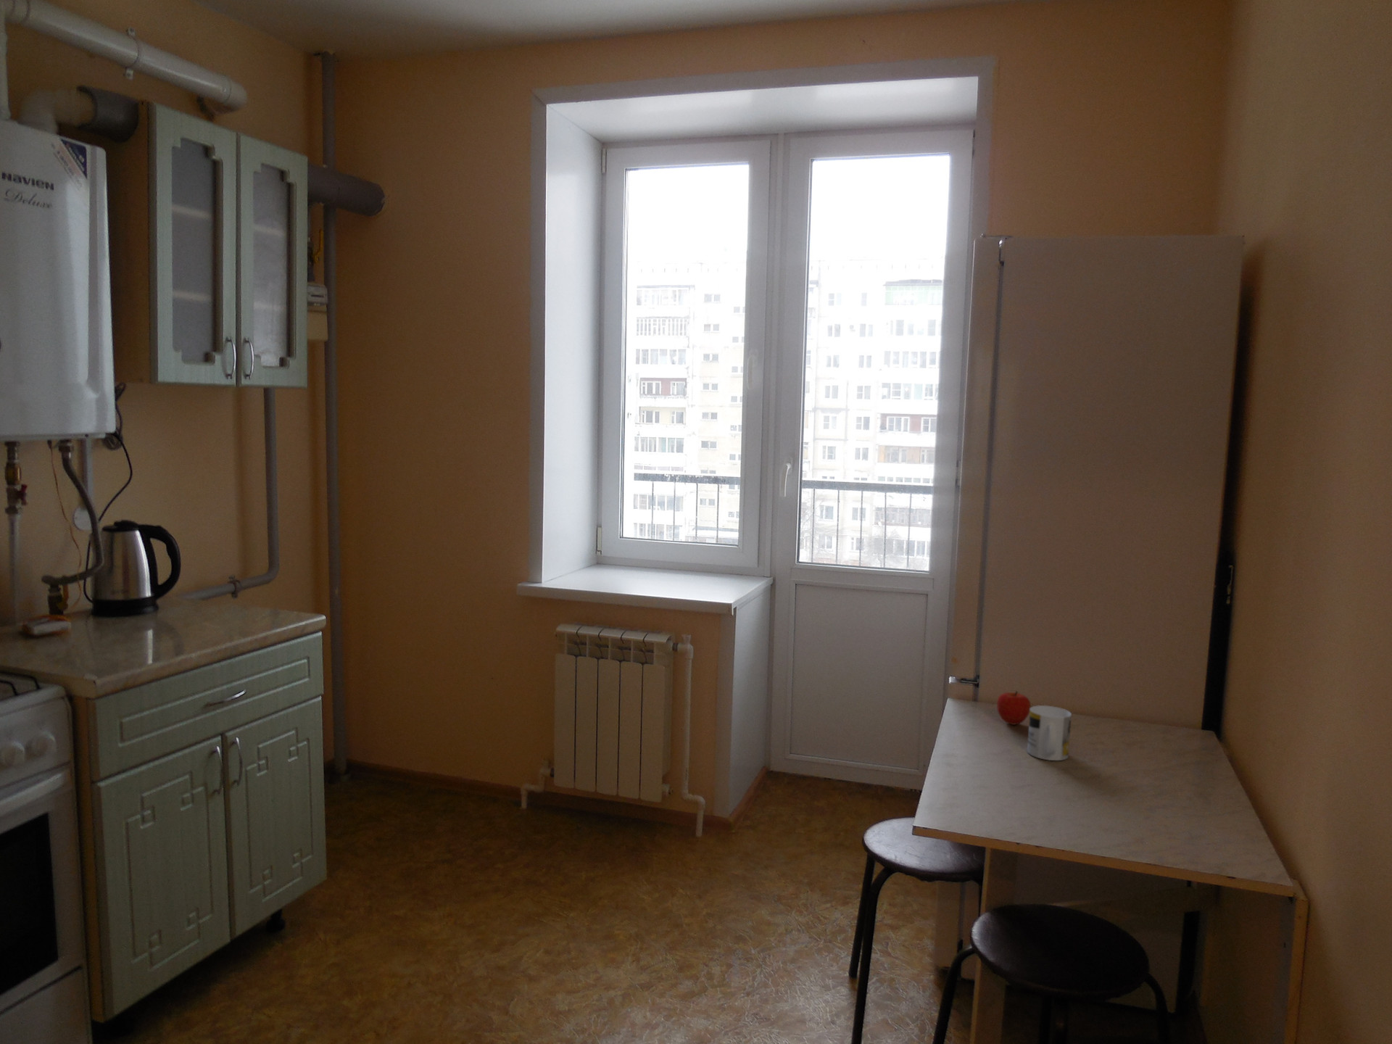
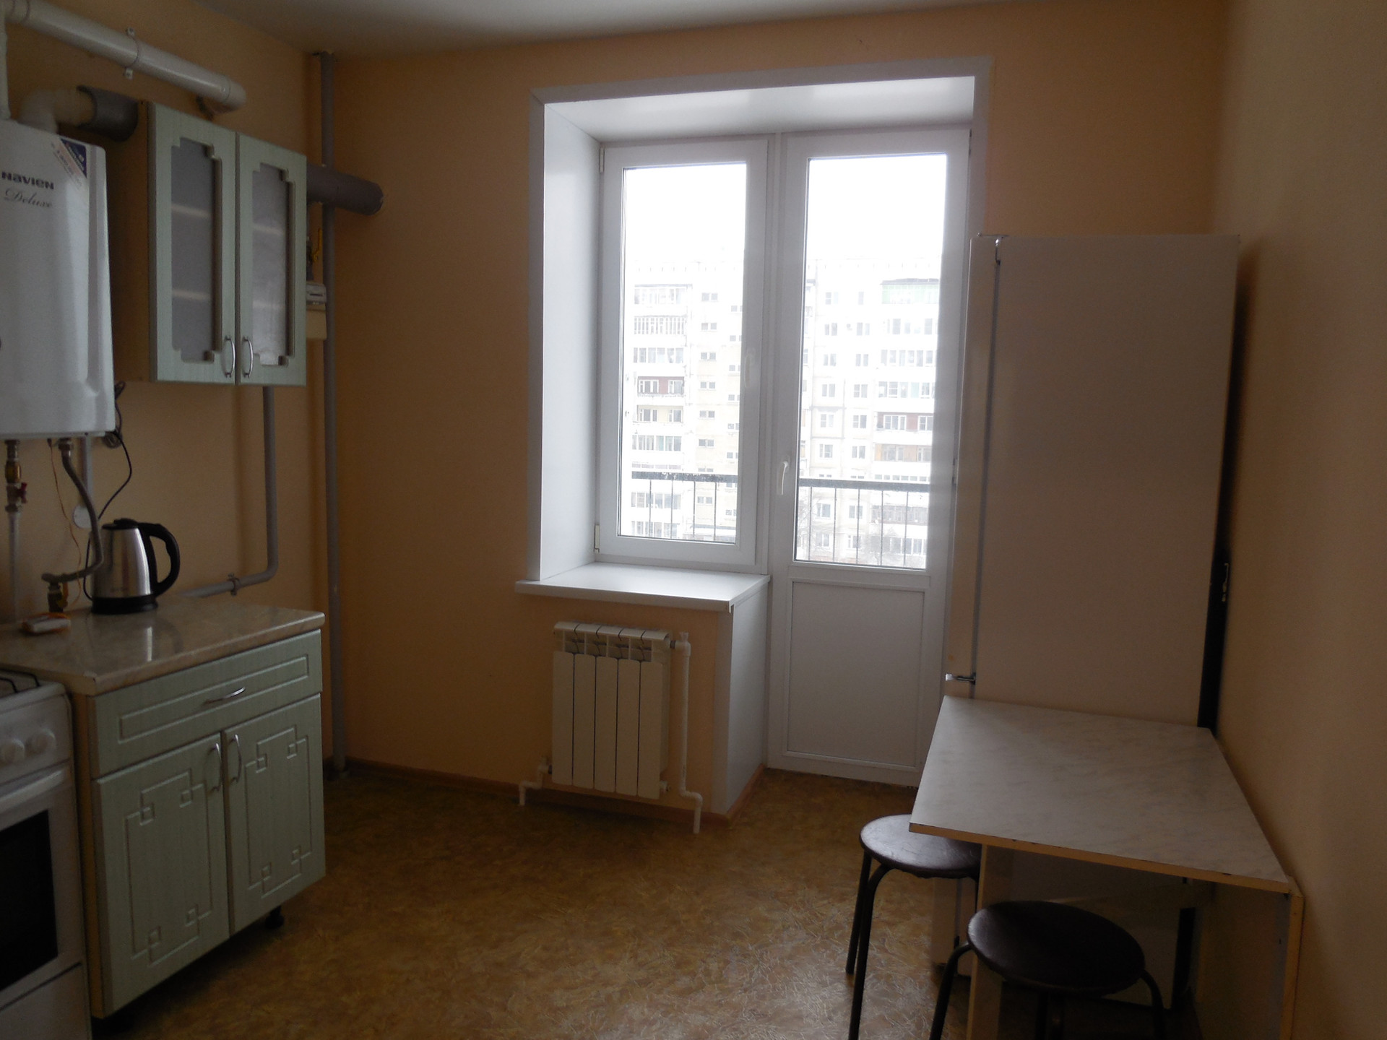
- mug (1048, 735)
- fruit (1014, 707)
